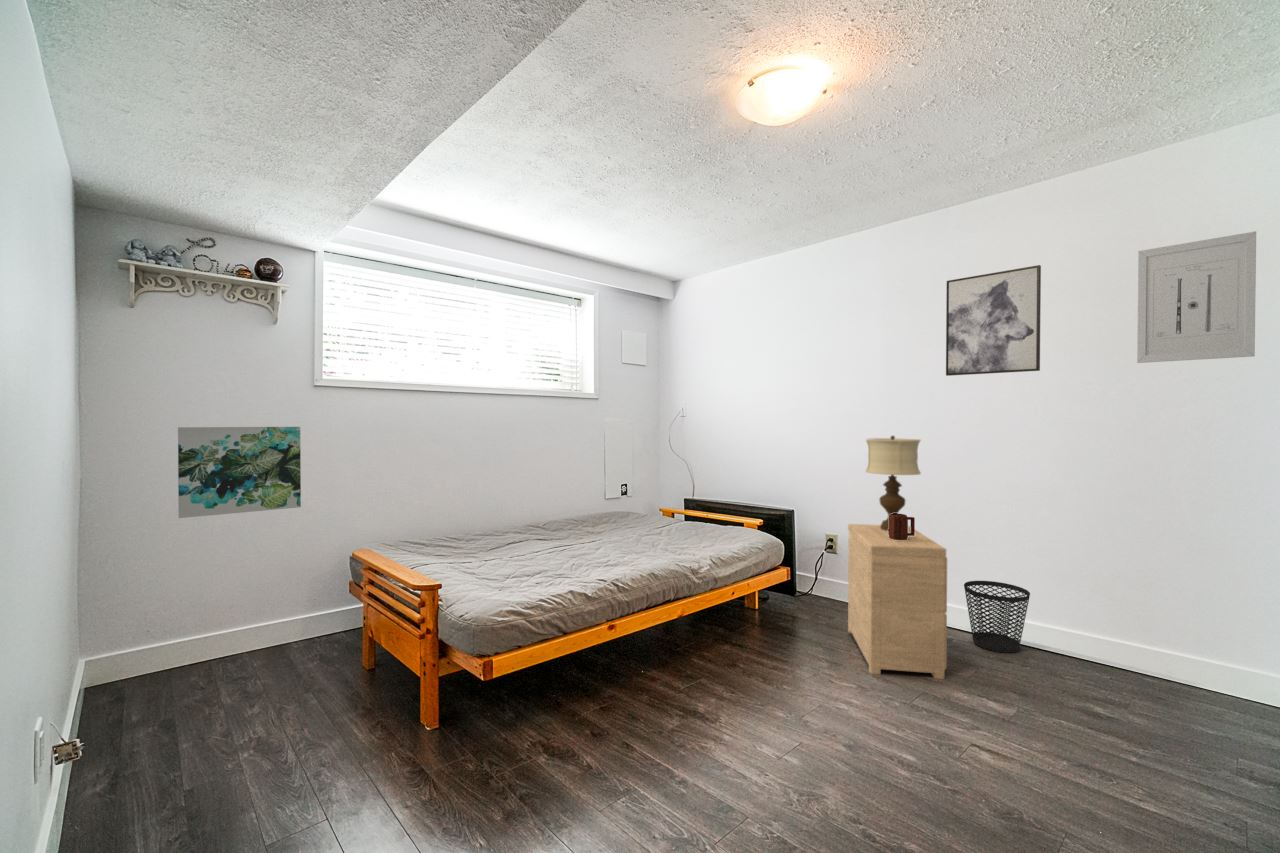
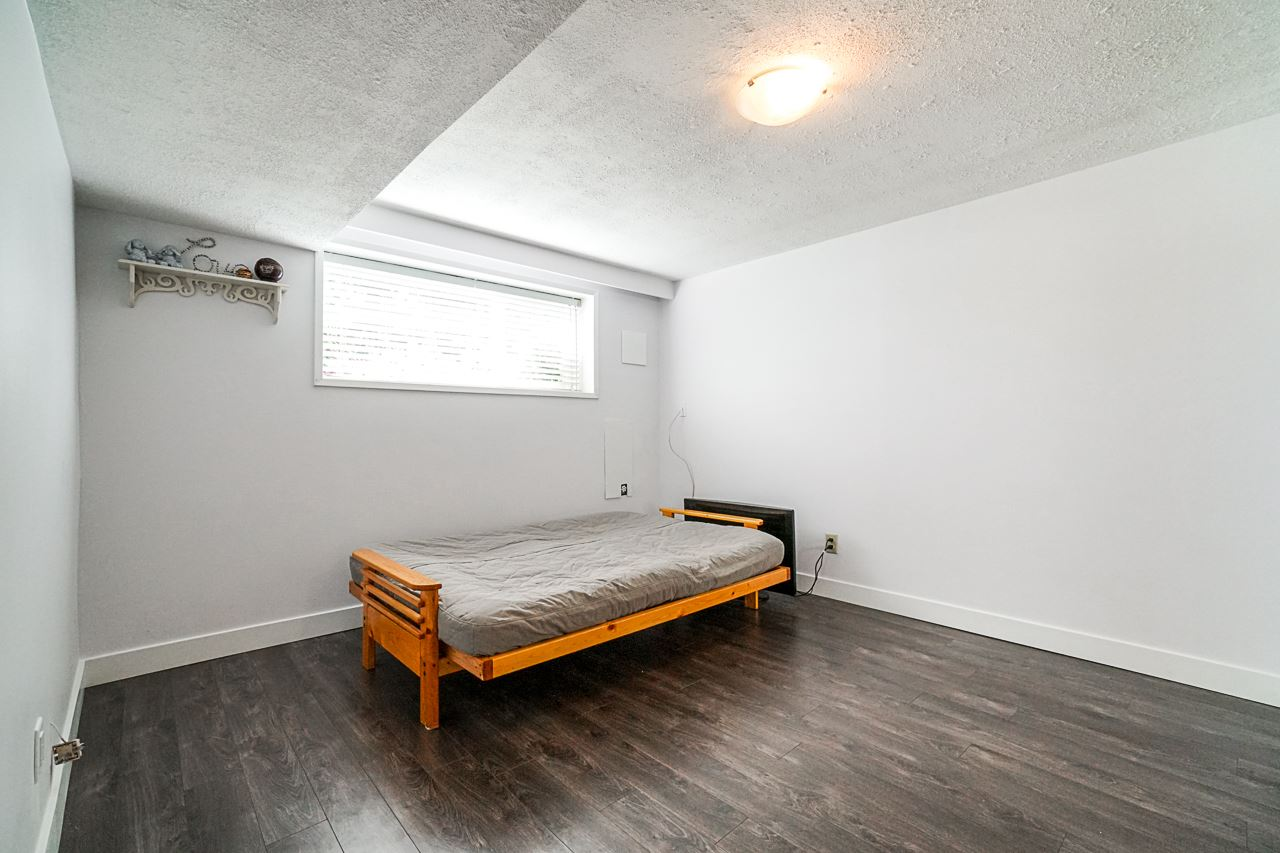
- side table (896, 594)
- wall art (242, 469)
- mug (901, 526)
- wall art (990, 323)
- wall art (1193, 300)
- wastebasket (995, 617)
- table lamp (892, 482)
